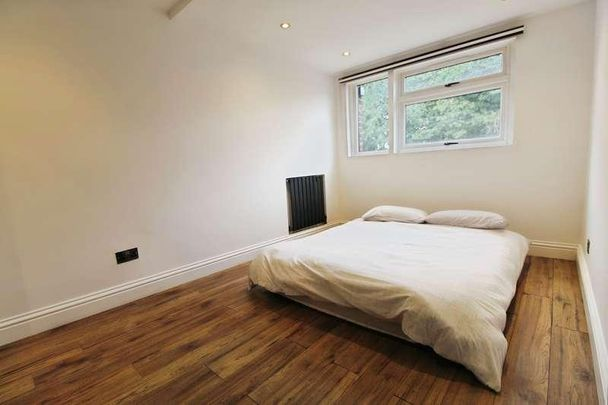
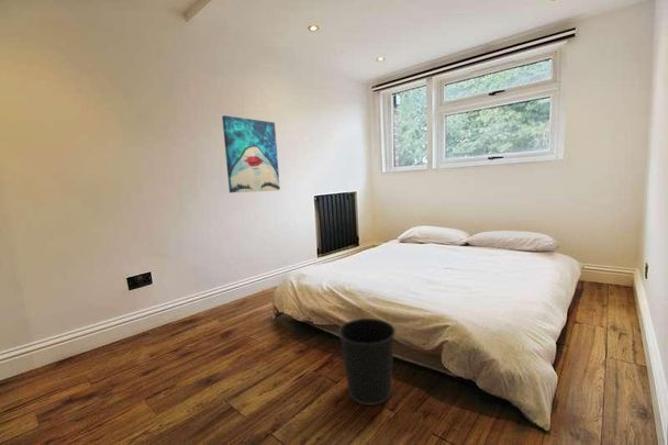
+ wastebasket (368, 360)
+ wall art (253, 155)
